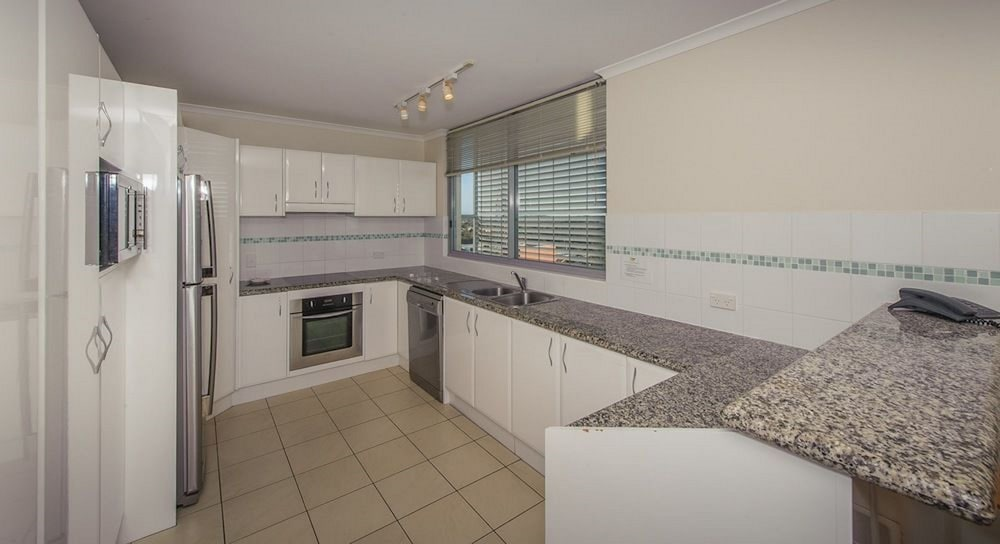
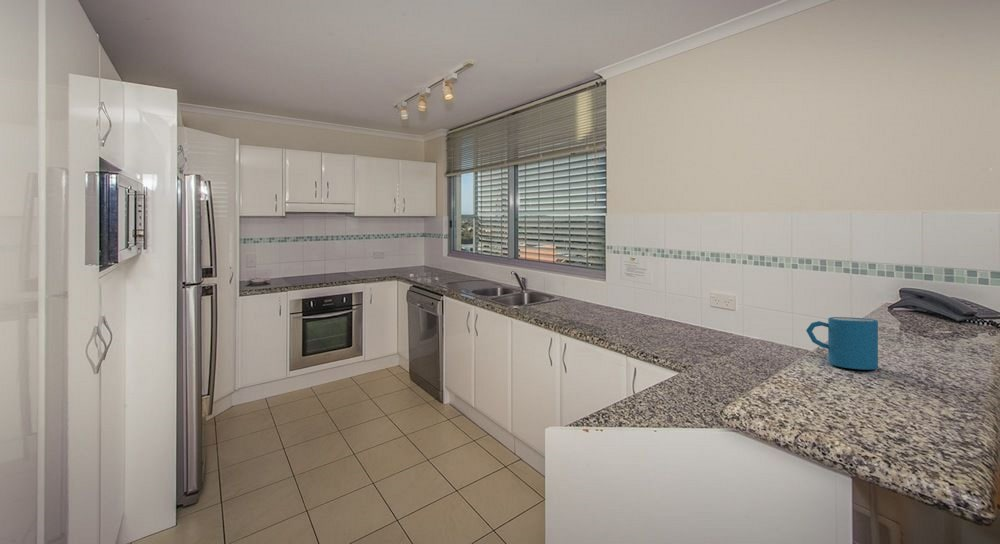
+ mug (840, 341)
